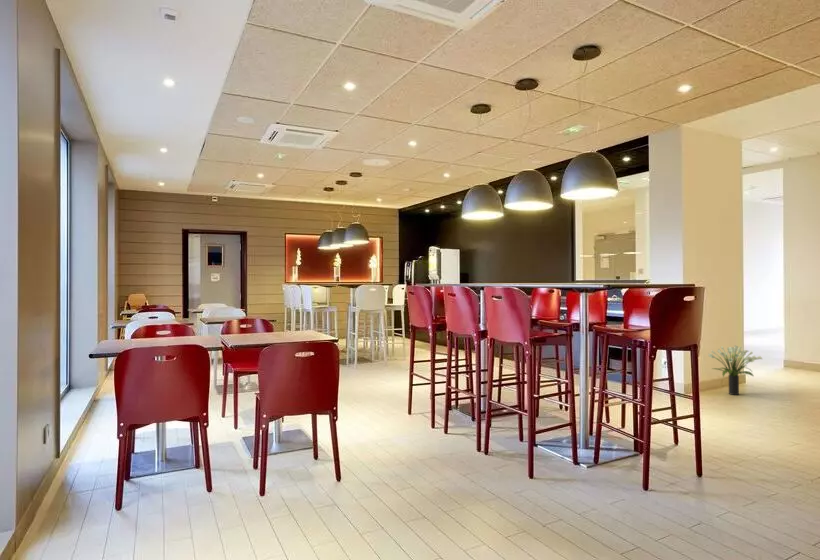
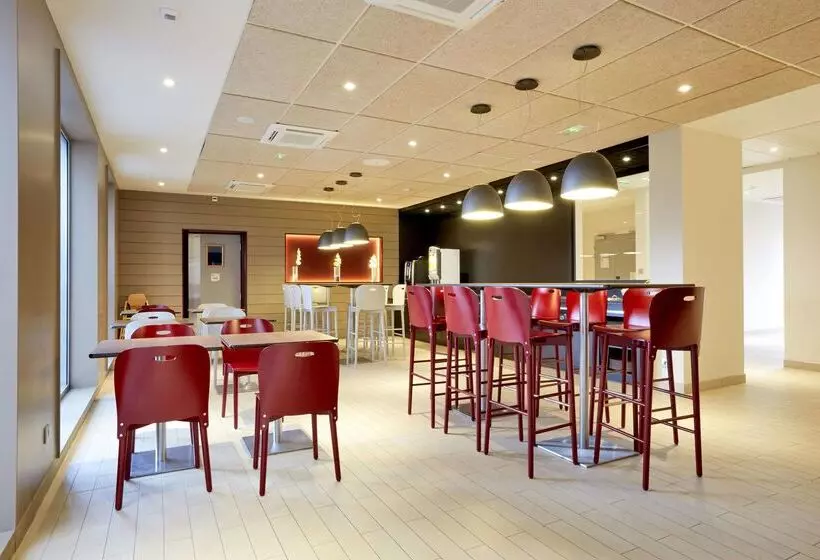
- potted plant (734, 369)
